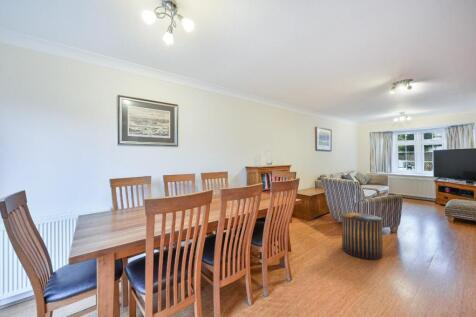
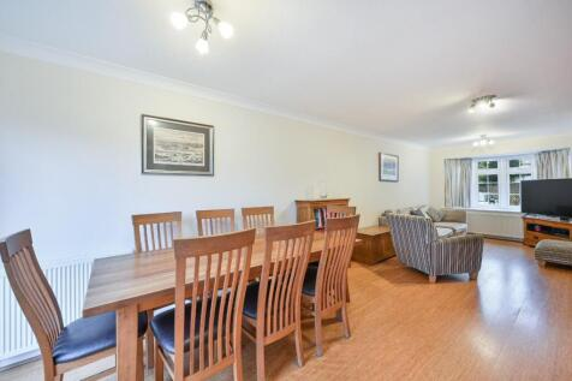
- stool (361, 234)
